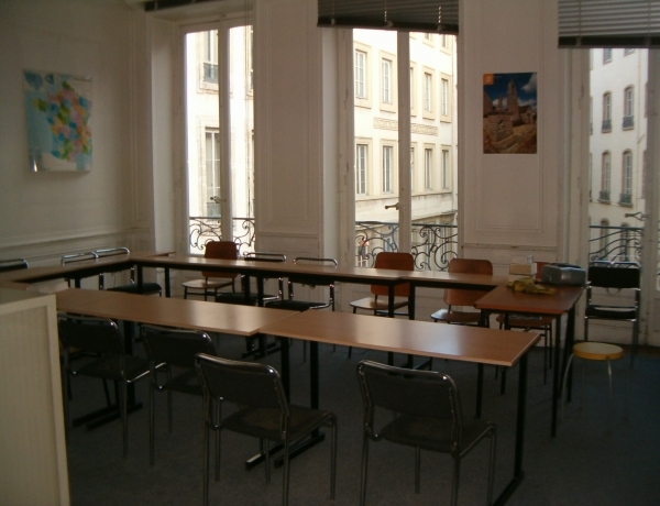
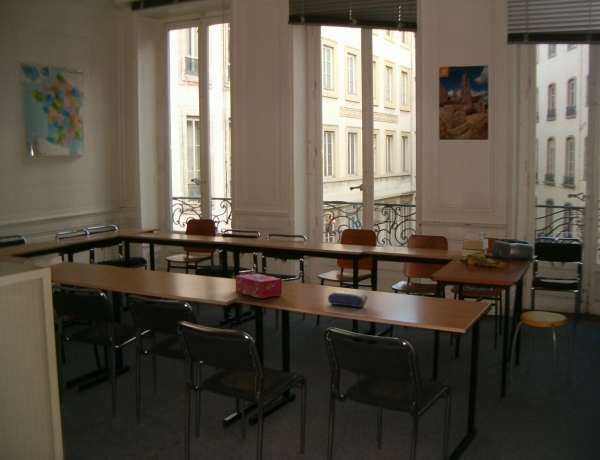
+ tissue box (258, 285)
+ pencil case (347, 298)
